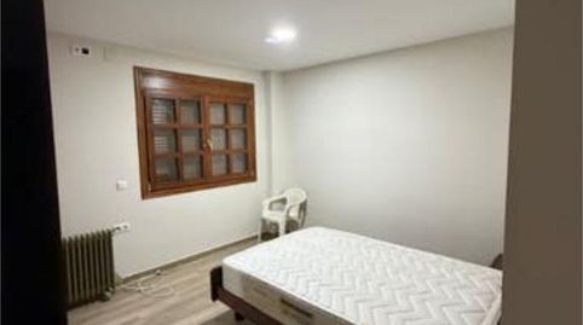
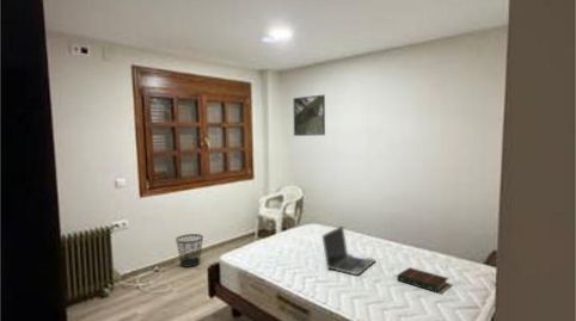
+ book (422, 279)
+ laptop (345, 248)
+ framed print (308, 116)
+ wastebasket (189, 251)
